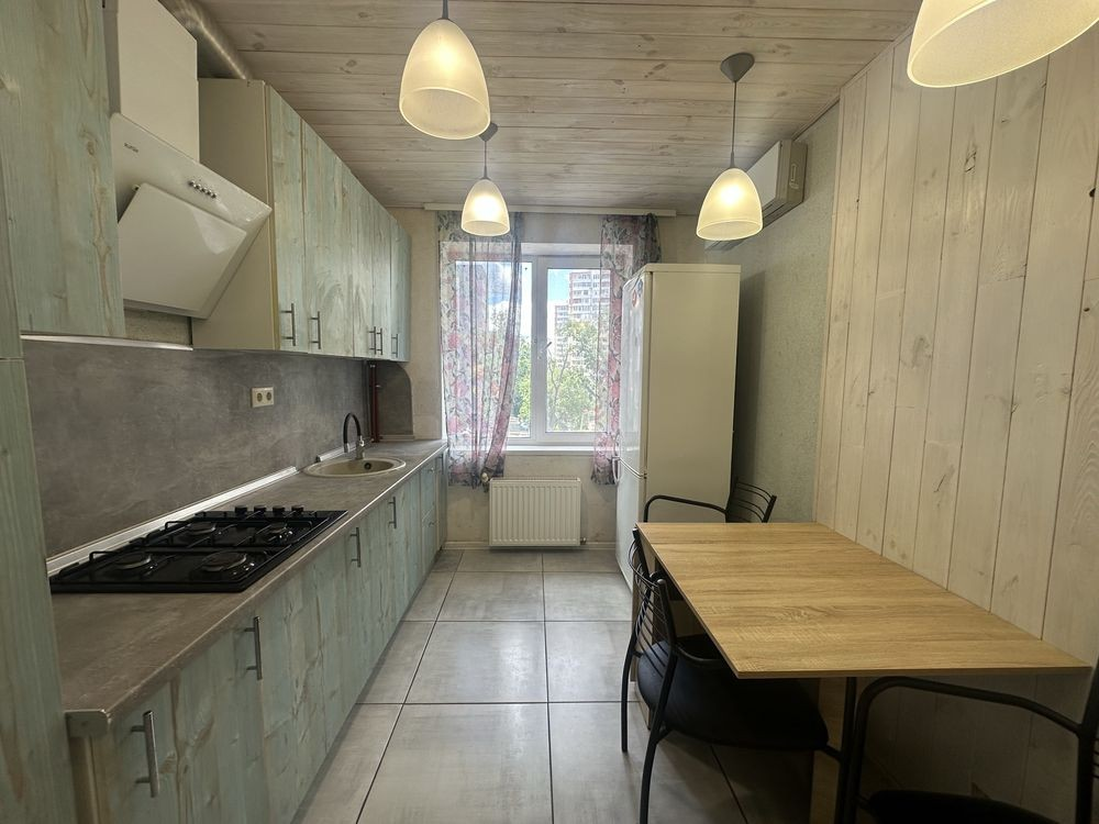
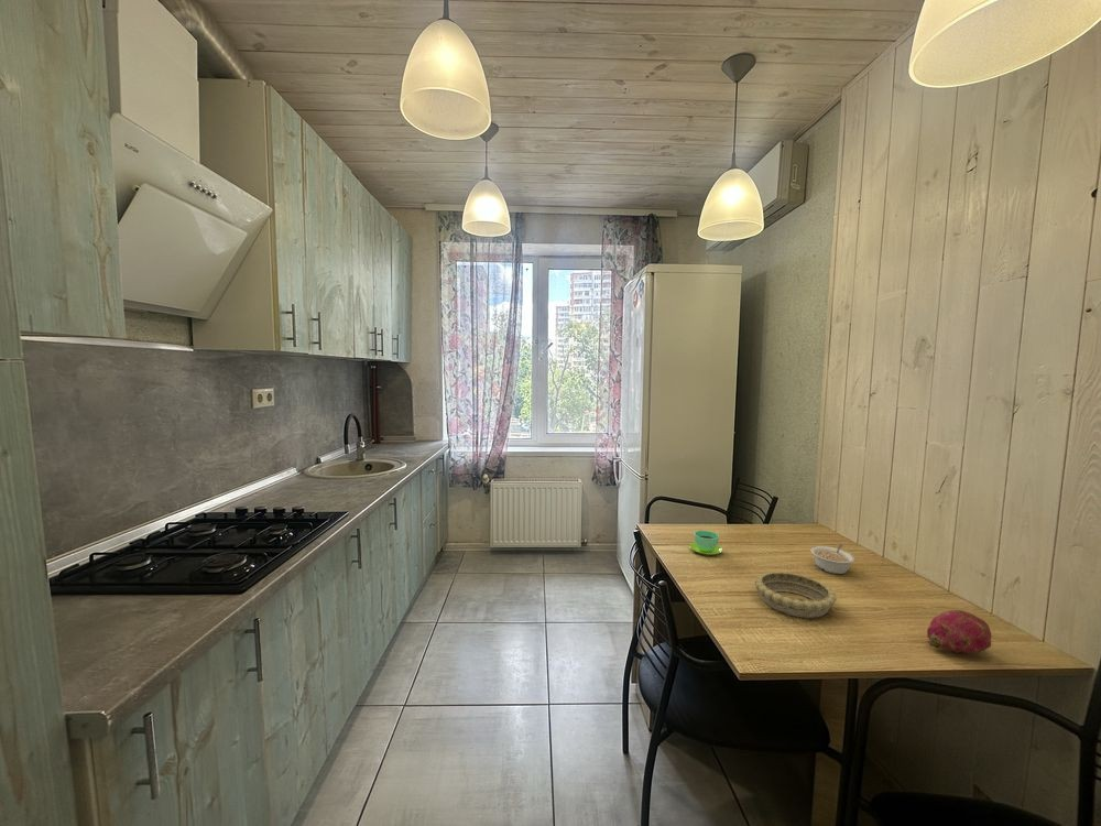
+ legume (831, 558)
+ decorative bowl (795, 593)
+ fruit (957, 629)
+ cup (706, 542)
